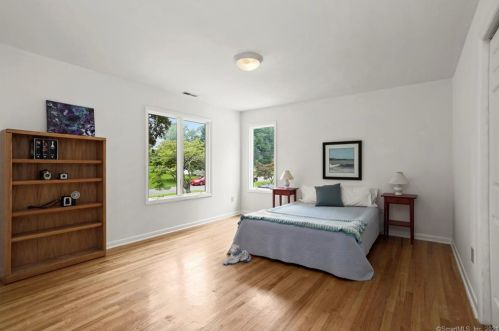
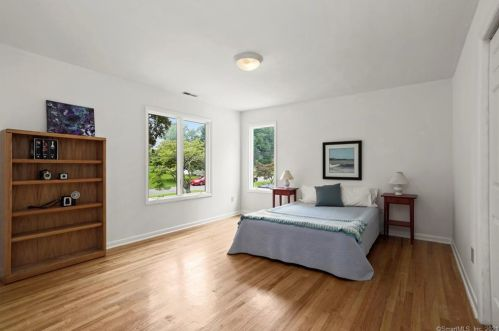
- plush toy (237, 252)
